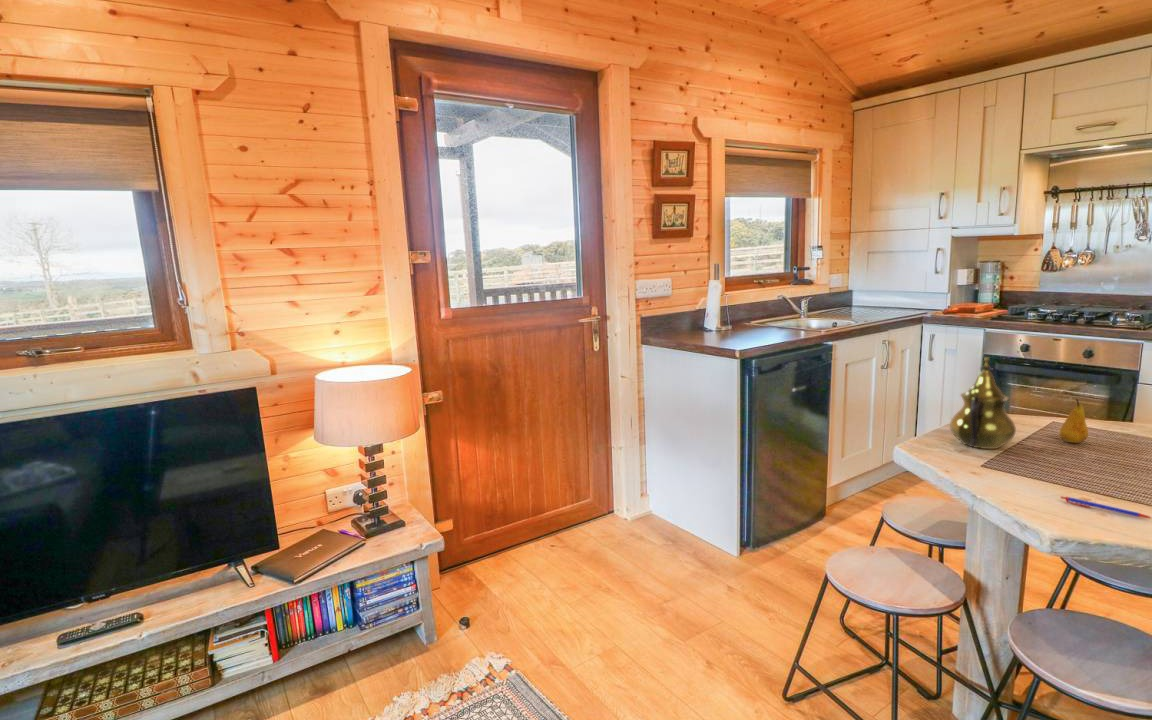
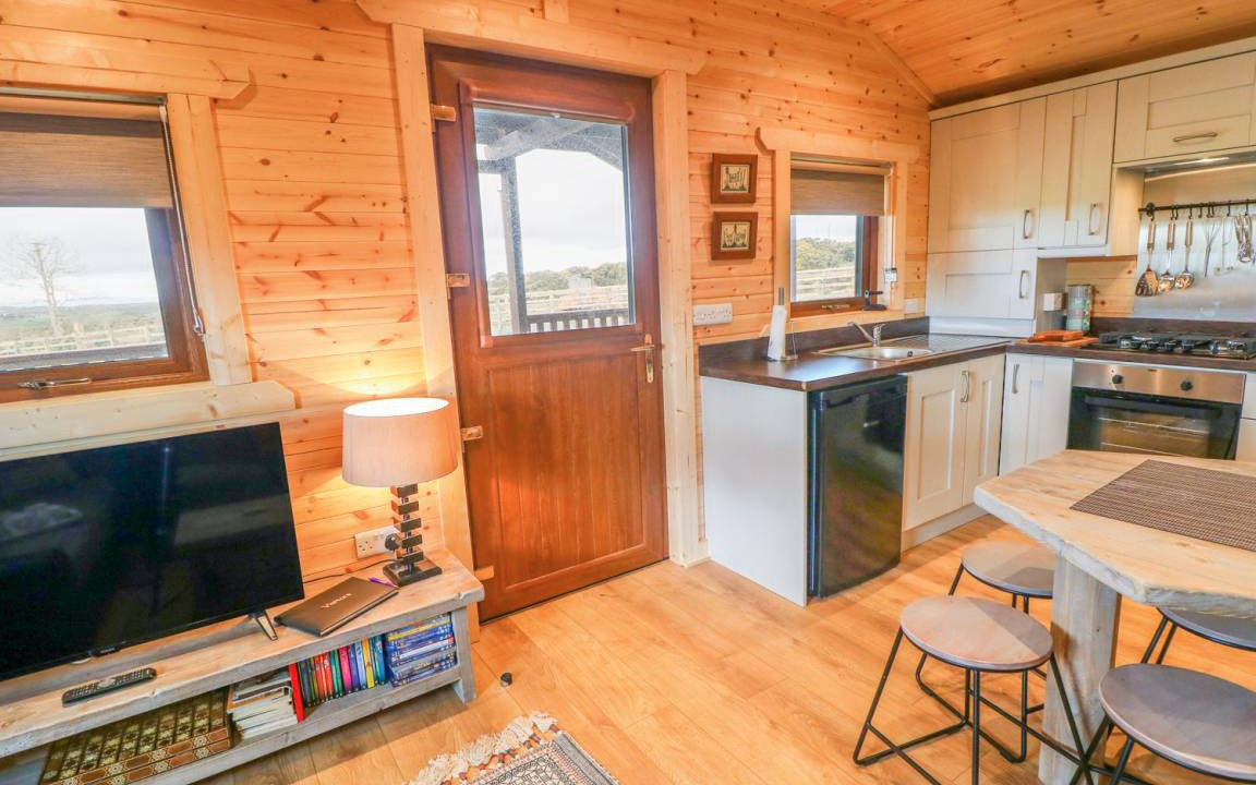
- fruit (1074, 420)
- pen (1104, 507)
- teapot (983, 401)
